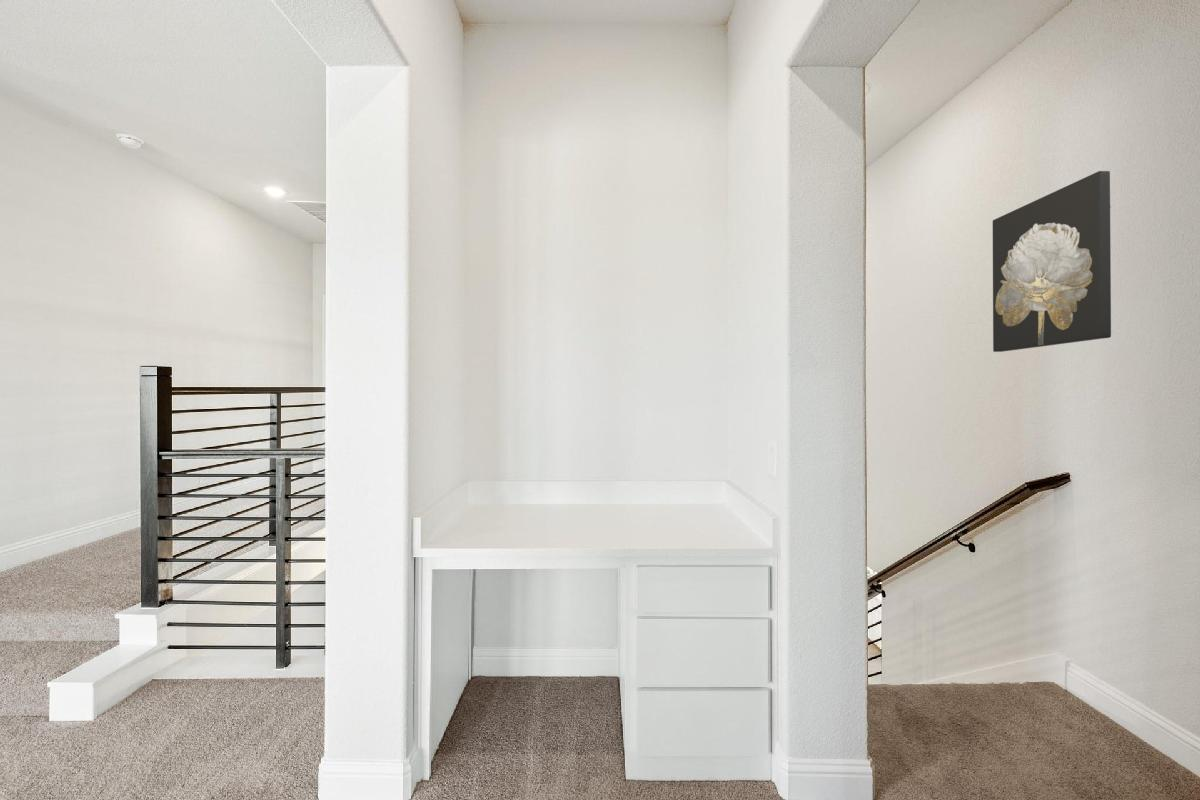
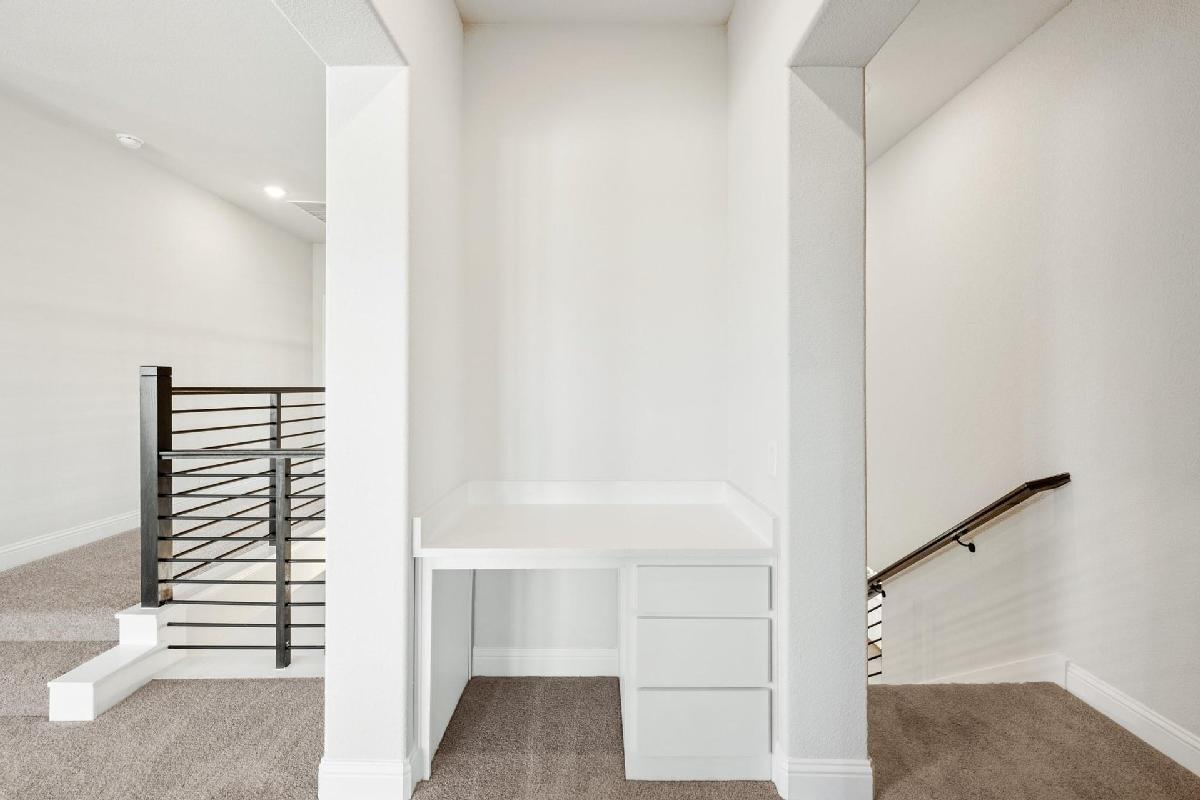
- wall art (1045, 271)
